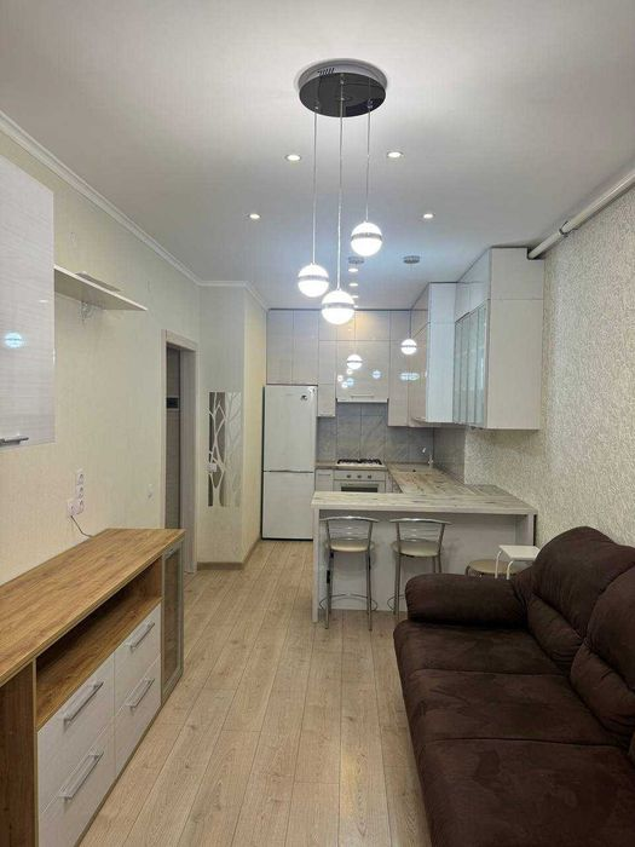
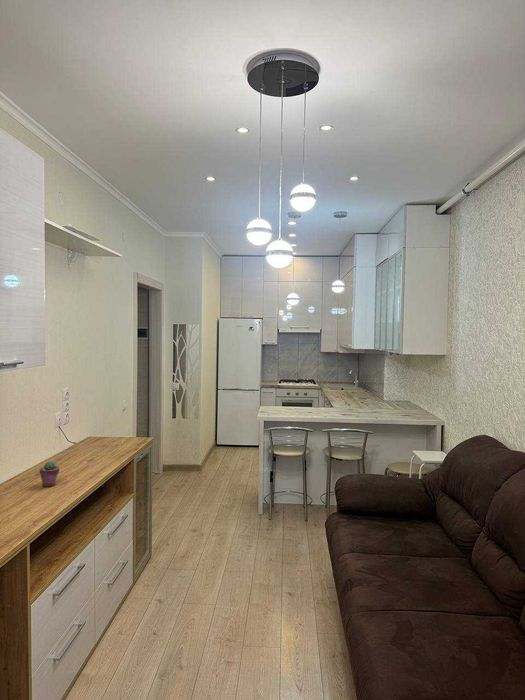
+ potted succulent (49, 473)
